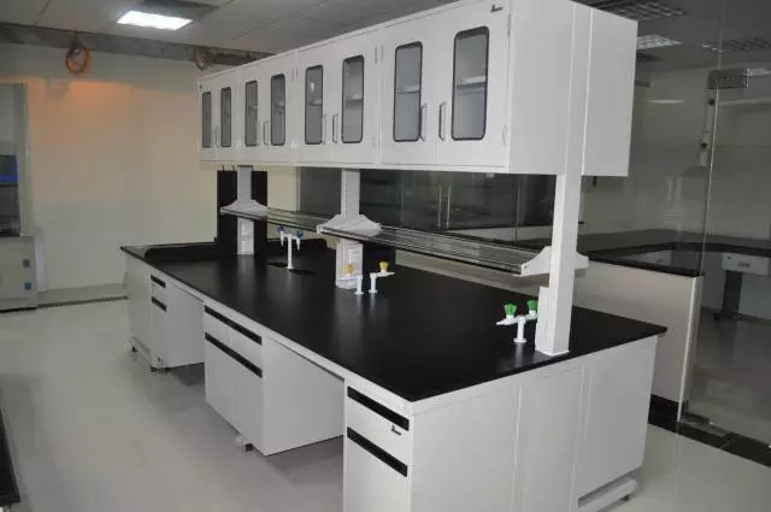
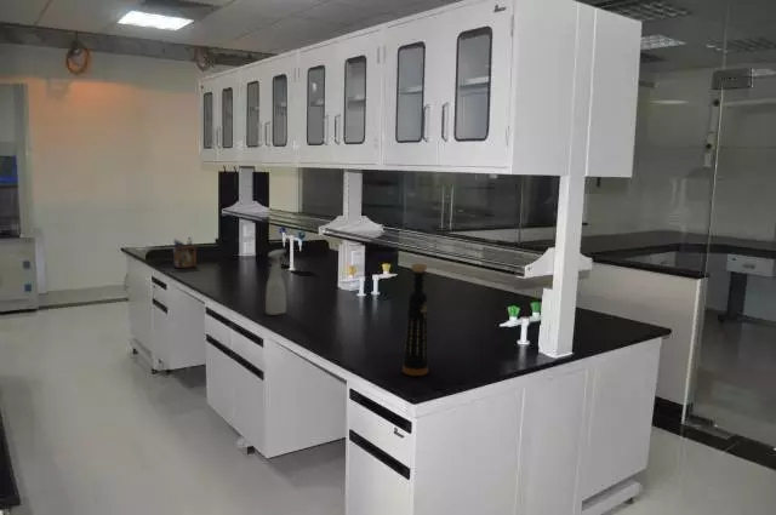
+ desk organizer (184, 252)
+ bottle (417, 319)
+ spray bottle (275, 281)
